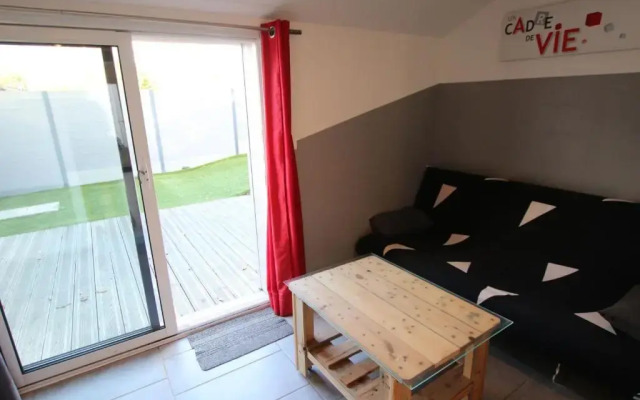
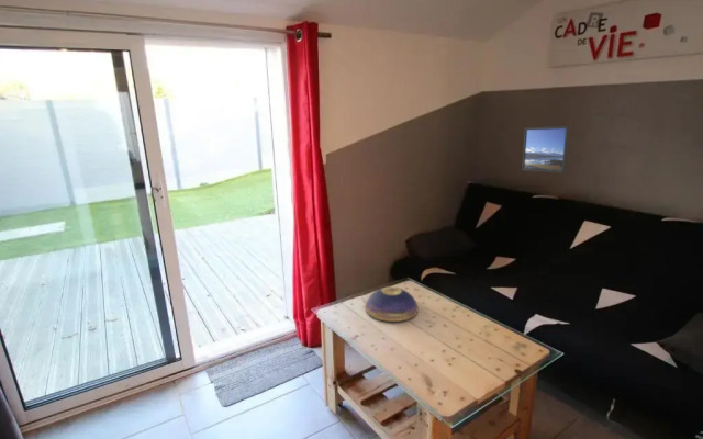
+ decorative bowl (391, 299)
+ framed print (544, 149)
